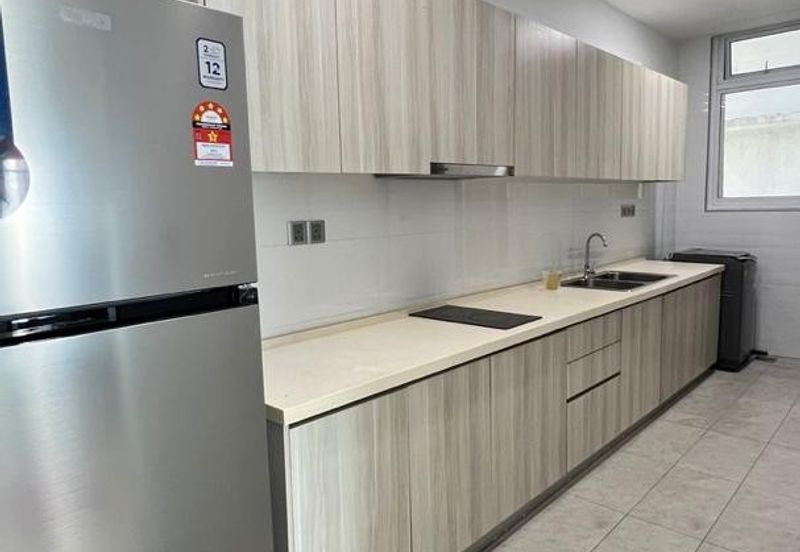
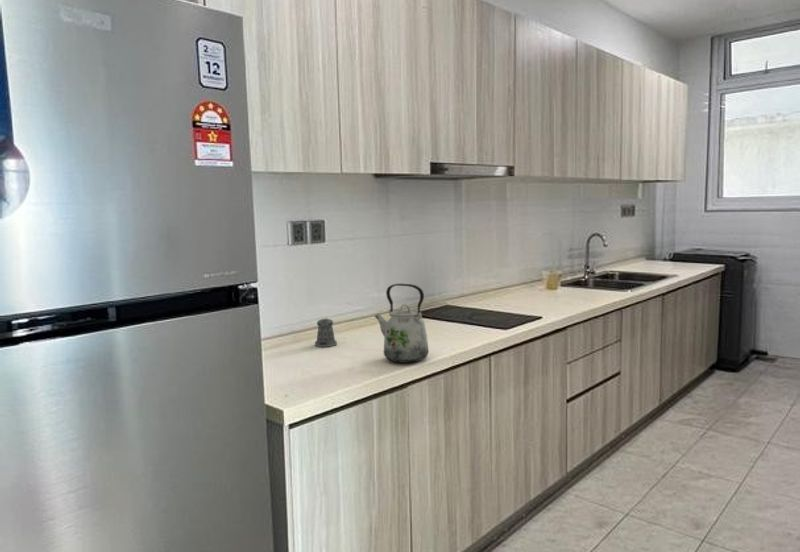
+ pepper shaker (325, 330)
+ kettle (398, 321)
